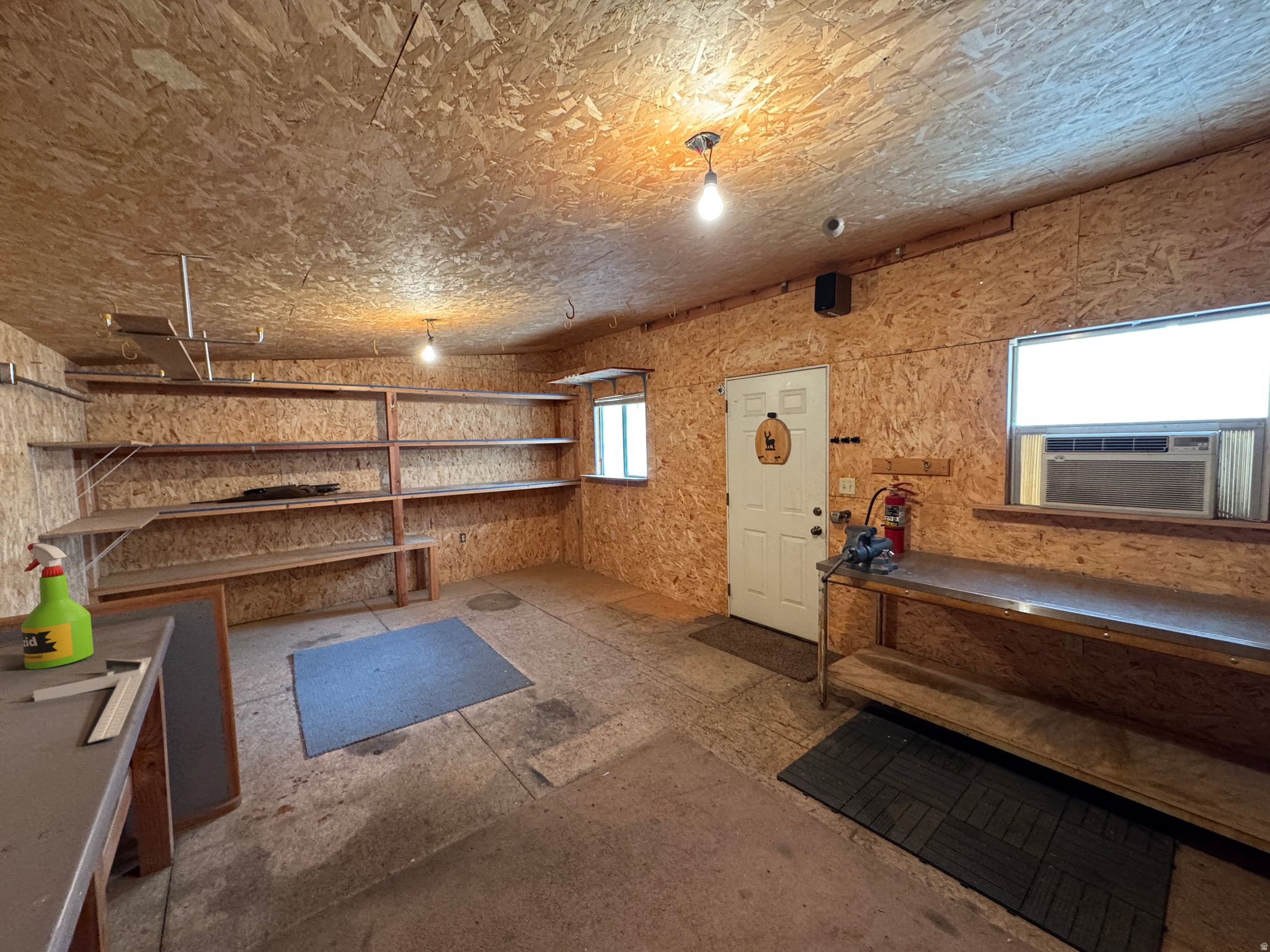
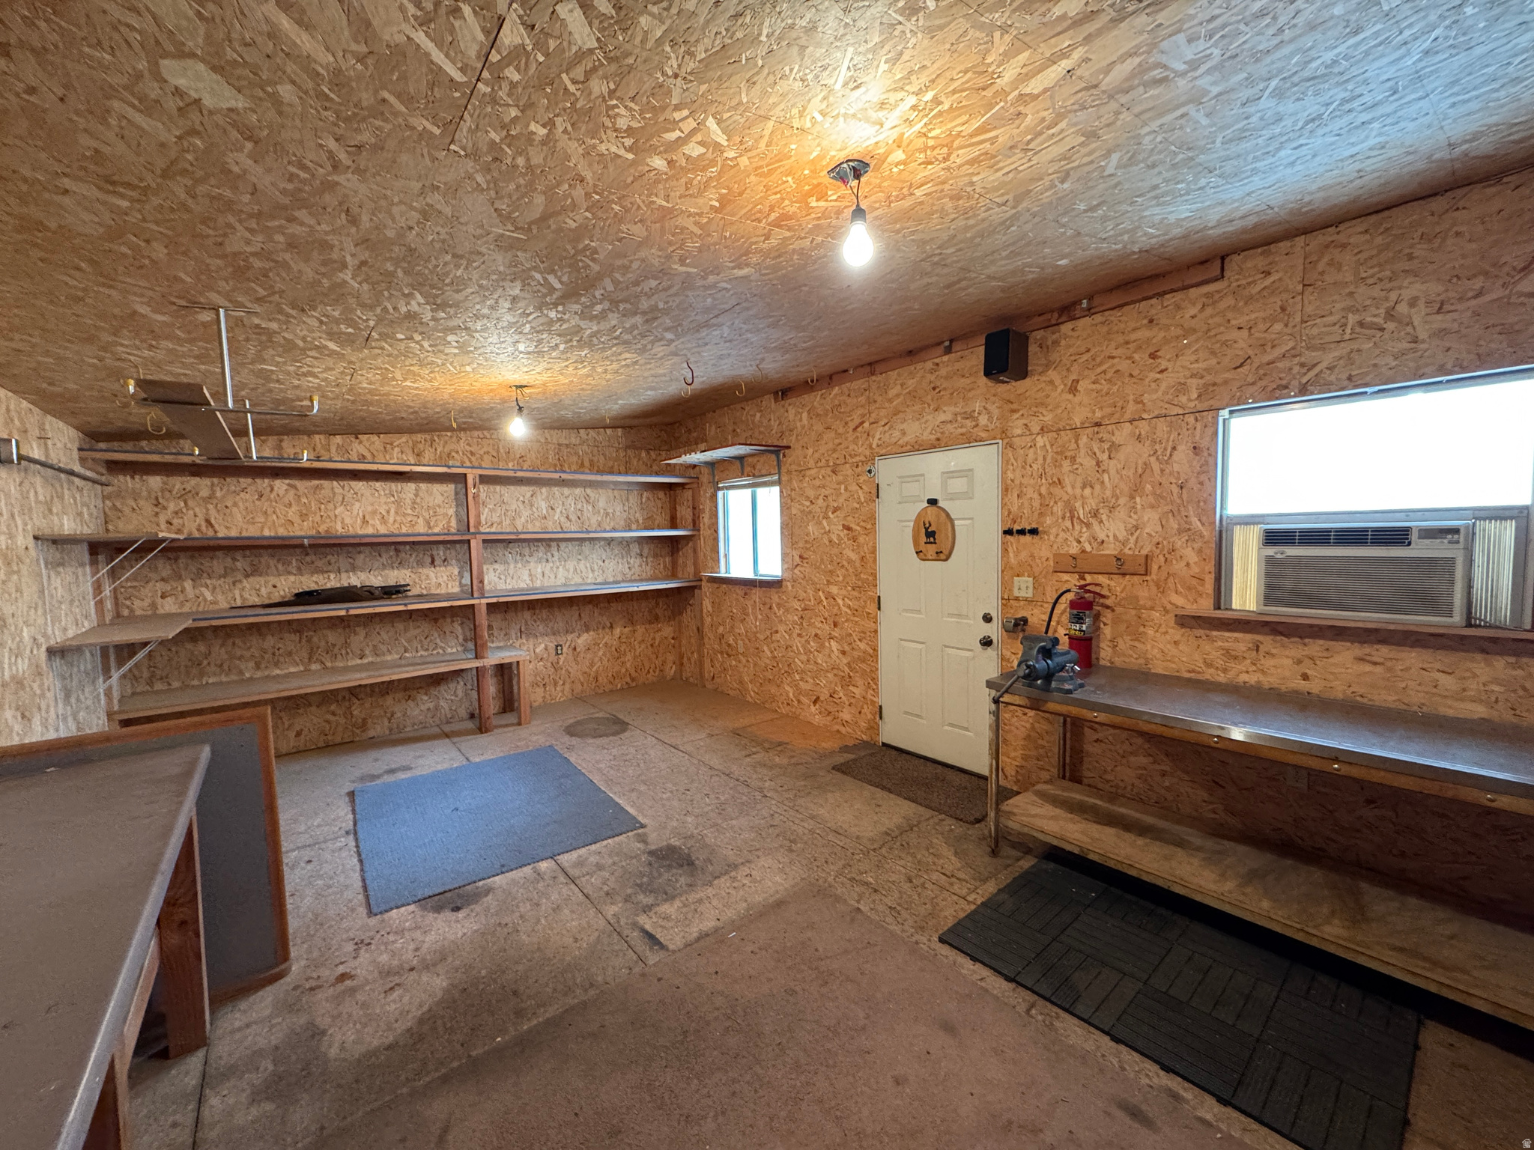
- smoke detector (833, 226)
- combination square (78, 694)
- spray bottle (50, 601)
